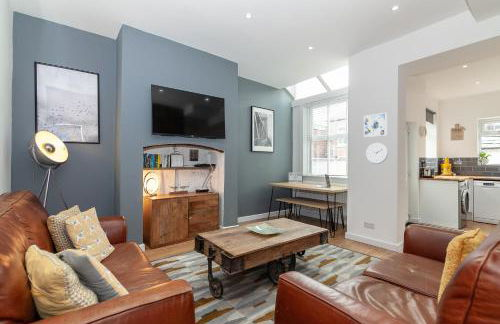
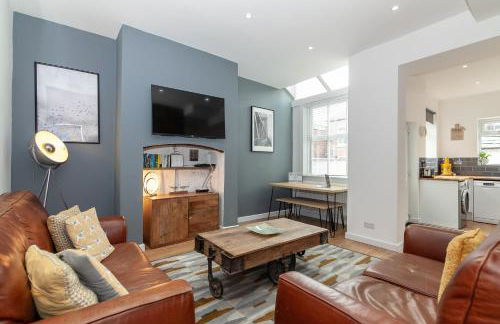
- wall clock (376, 153)
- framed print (375, 125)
